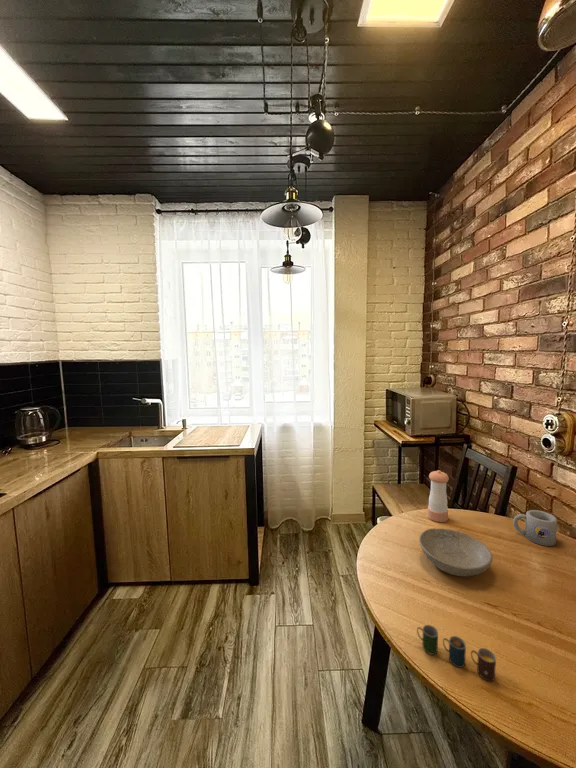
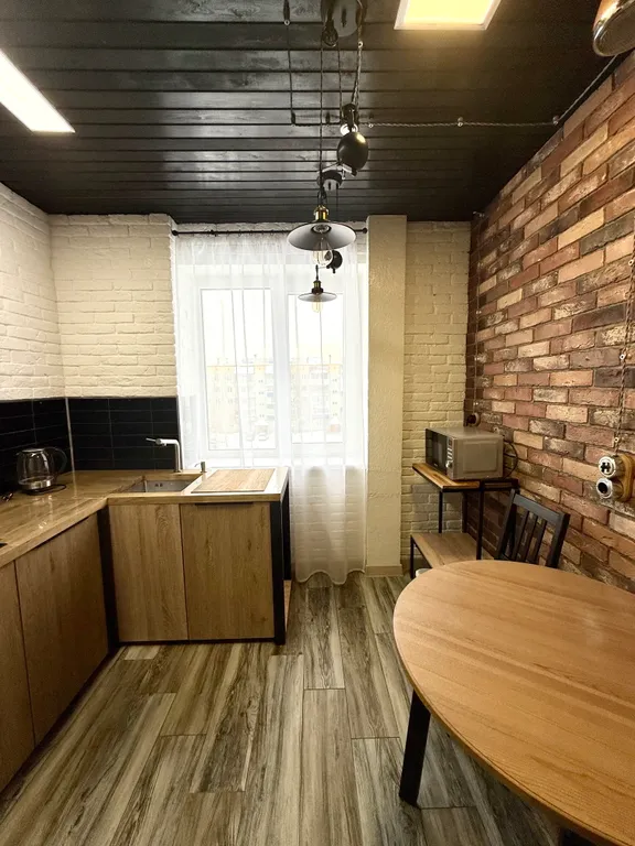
- pepper shaker (438, 494)
- mug (534, 525)
- bowl (453, 554)
- cup (454, 644)
